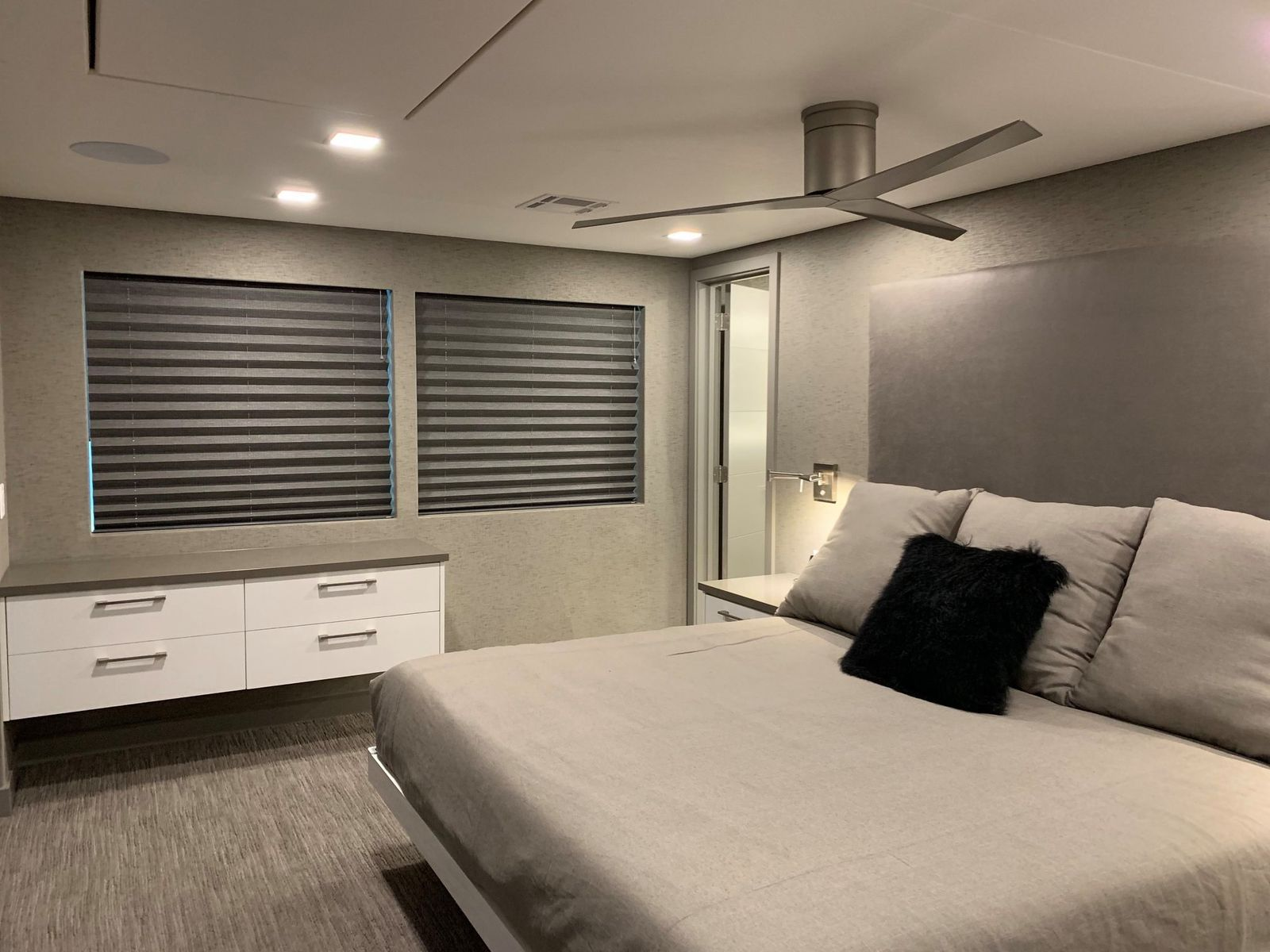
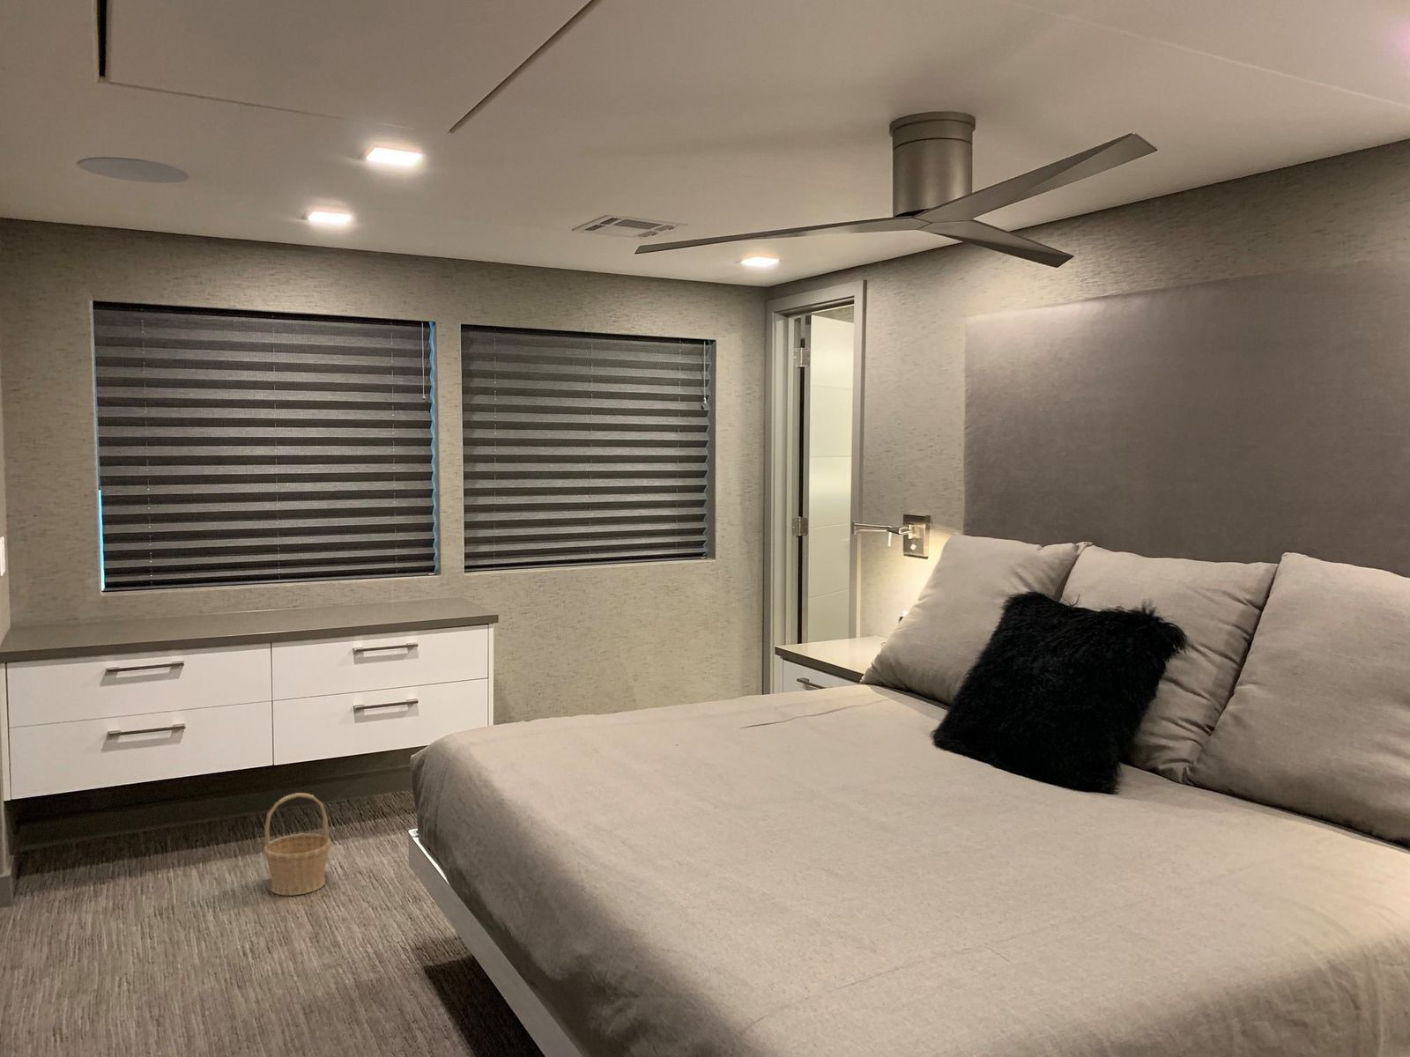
+ basket (296, 838)
